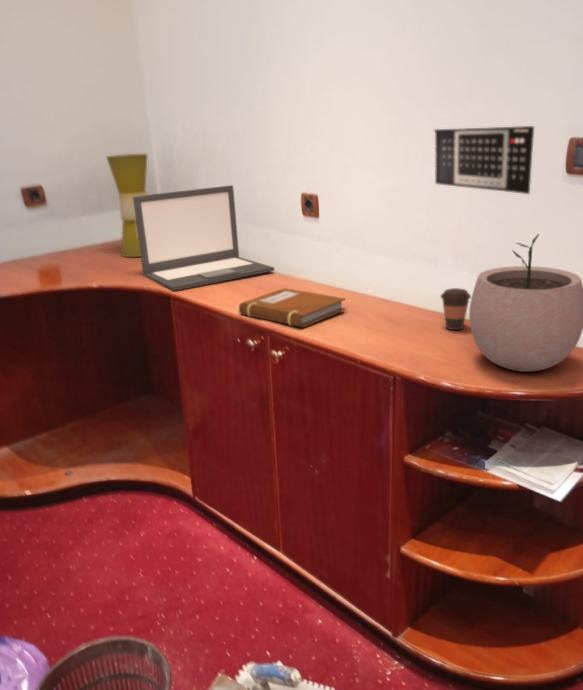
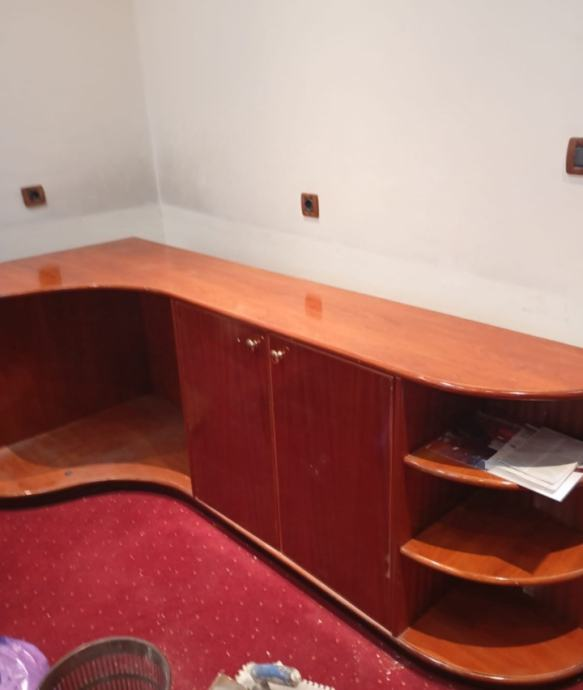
- plant pot (526, 302)
- notebook (290, 306)
- calendar (479, 160)
- table lamp (133, 205)
- coffee cup (455, 309)
- laptop (204, 234)
